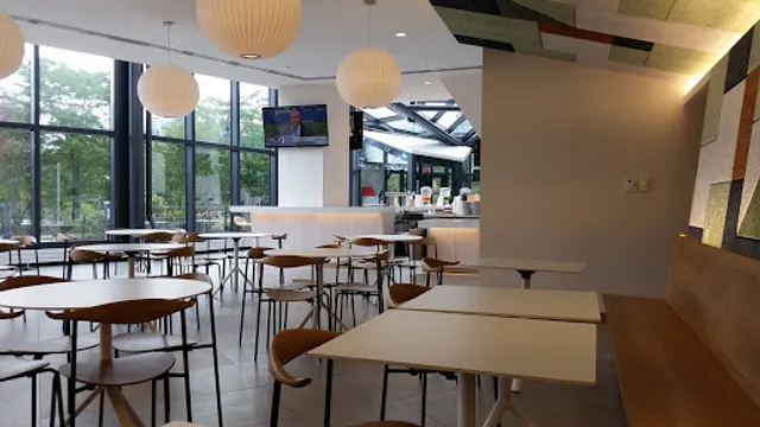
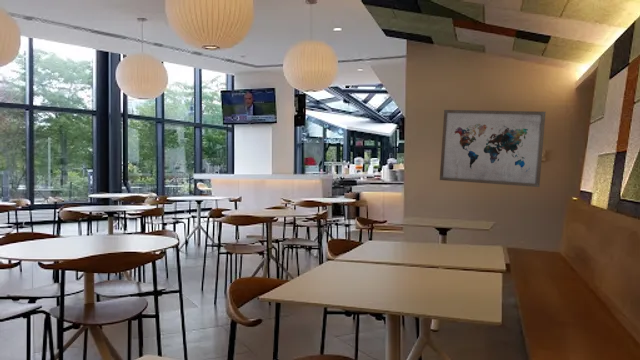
+ wall art (490, 147)
